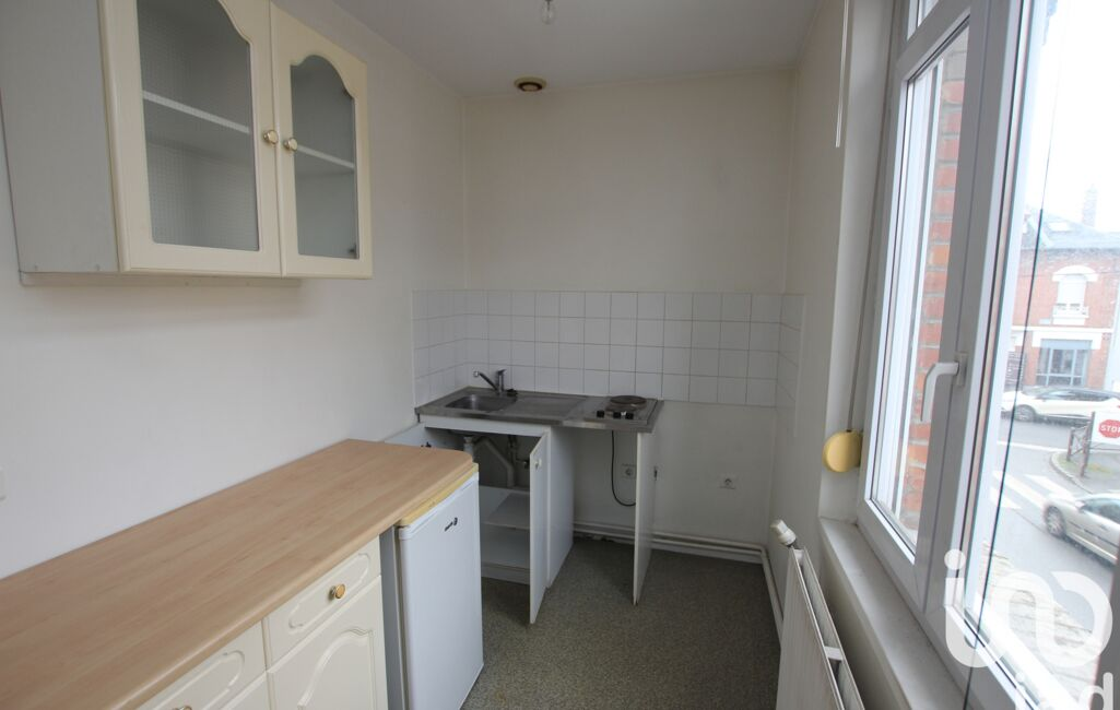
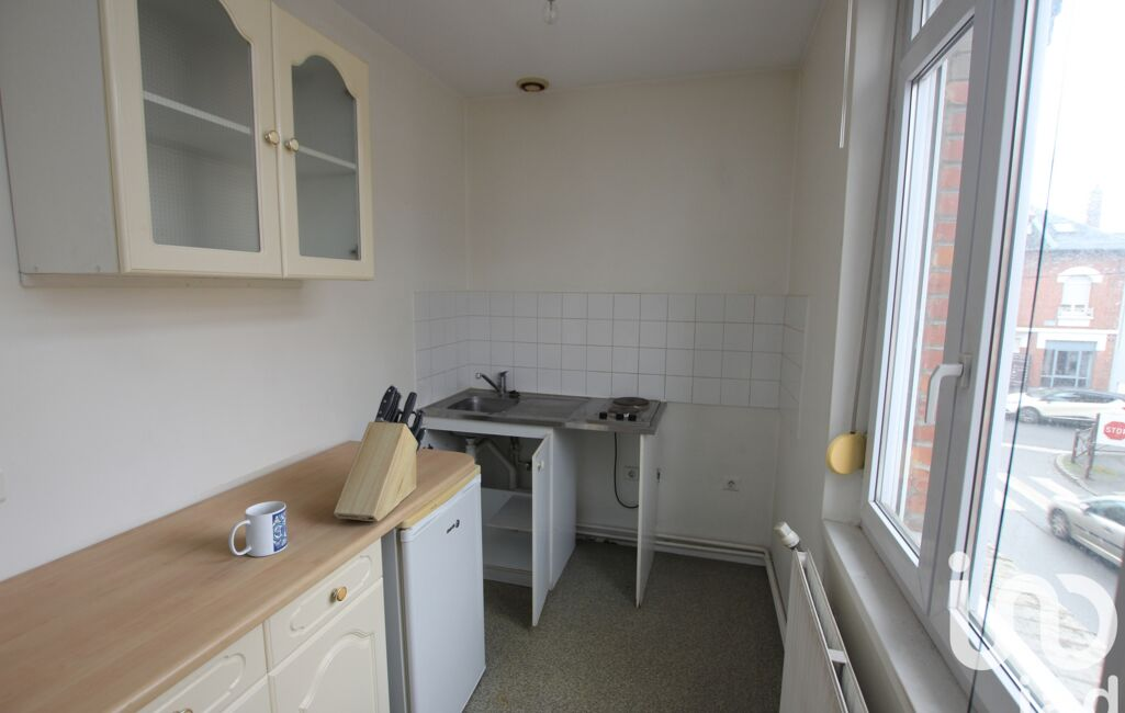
+ knife block (385, 445)
+ mug (258, 531)
